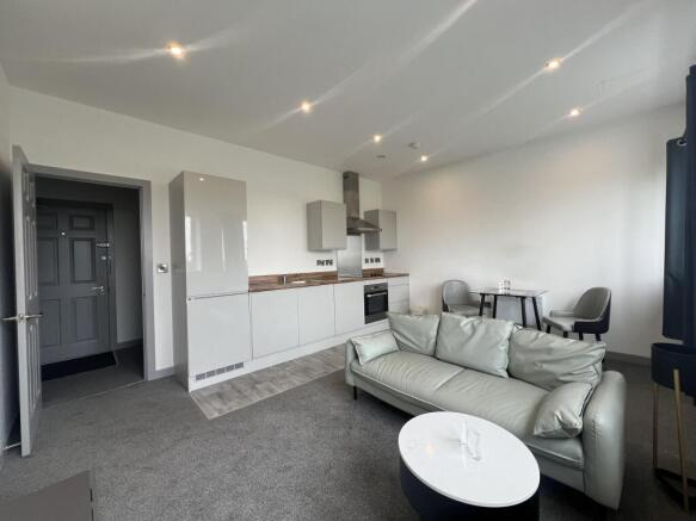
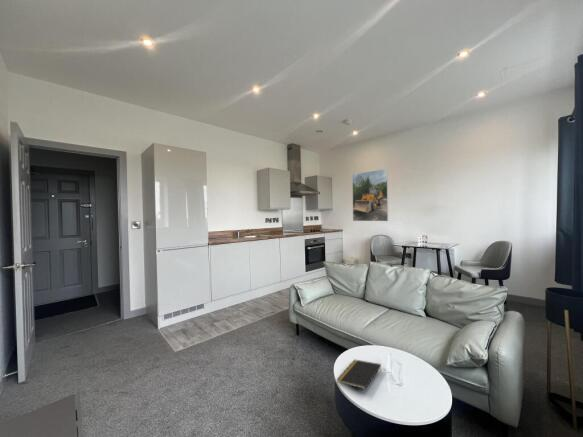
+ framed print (369, 196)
+ notepad (359, 372)
